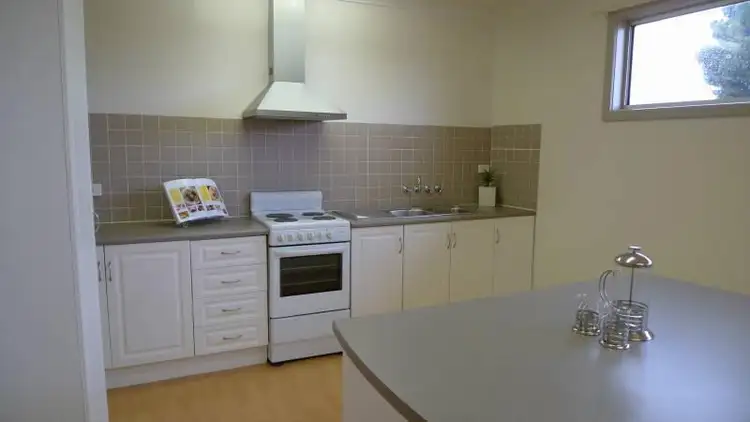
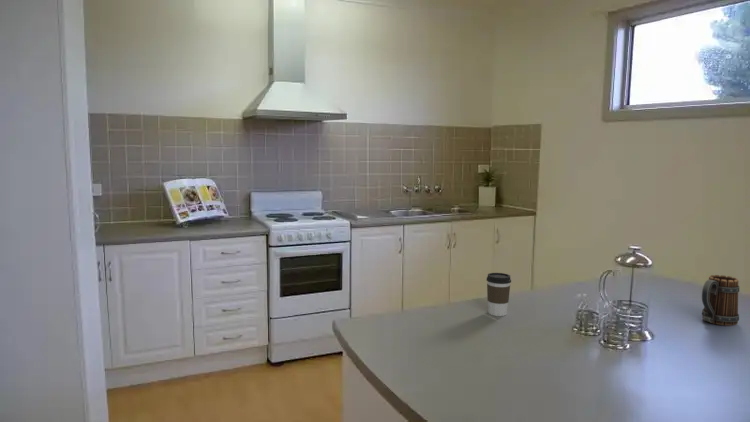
+ coffee cup (498, 294)
+ mug (717, 300)
